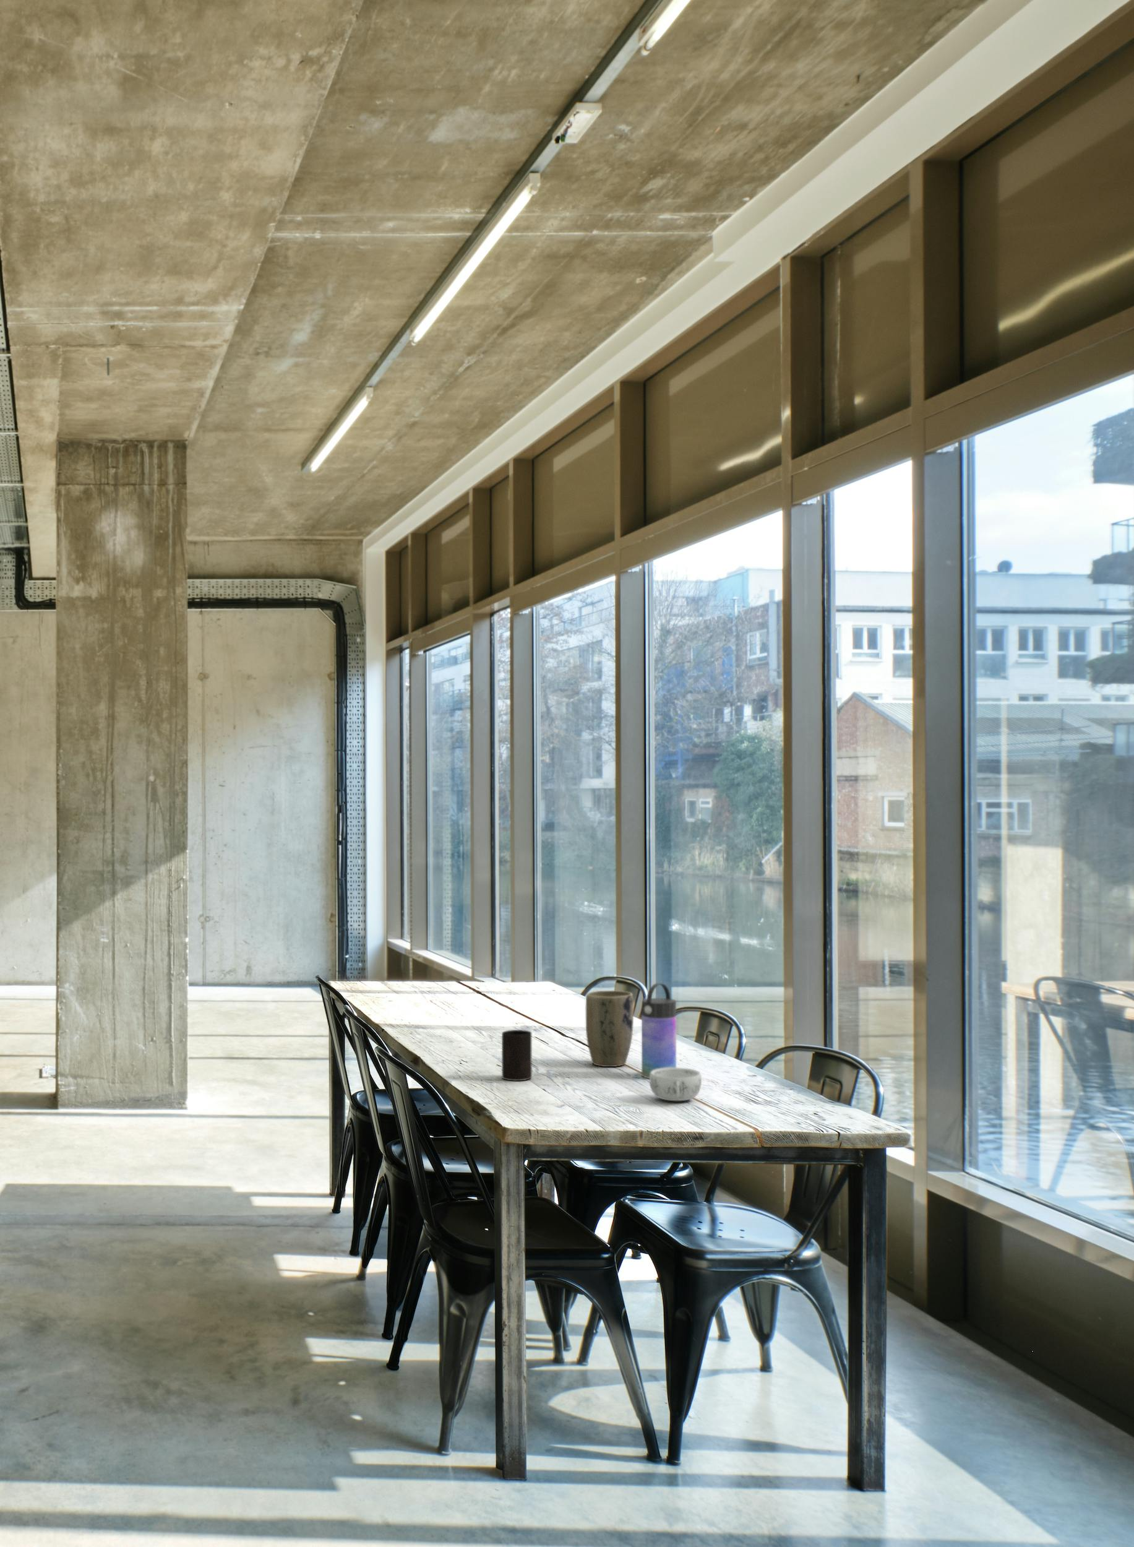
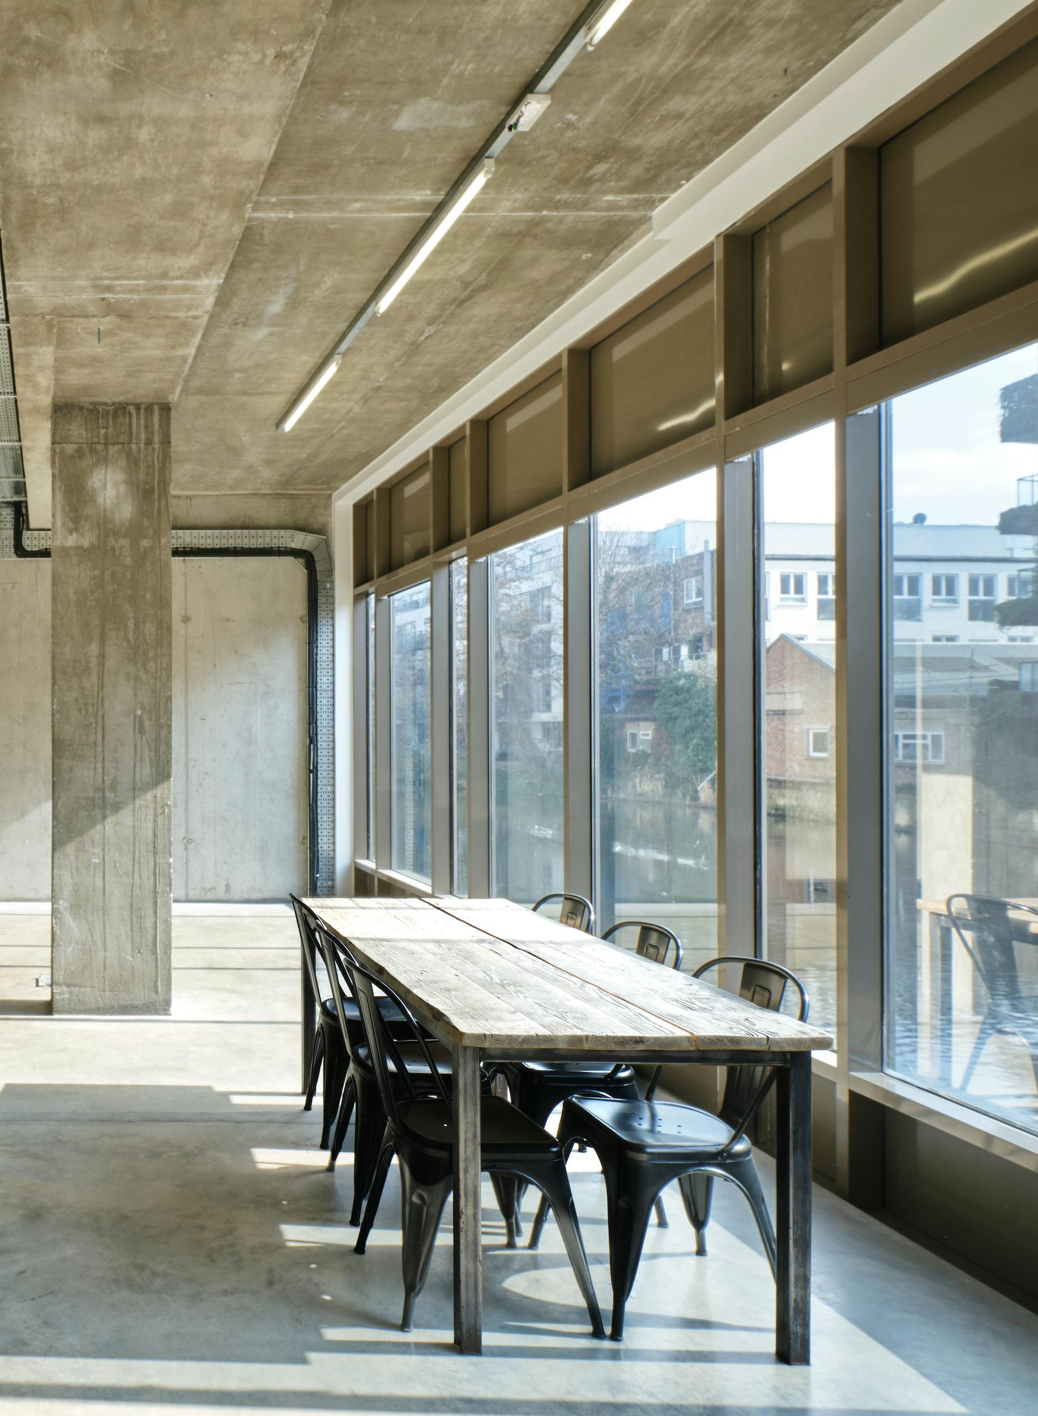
- cup (517, 1055)
- water bottle (658, 1029)
- decorative bowl (675, 1086)
- plant pot (609, 1028)
